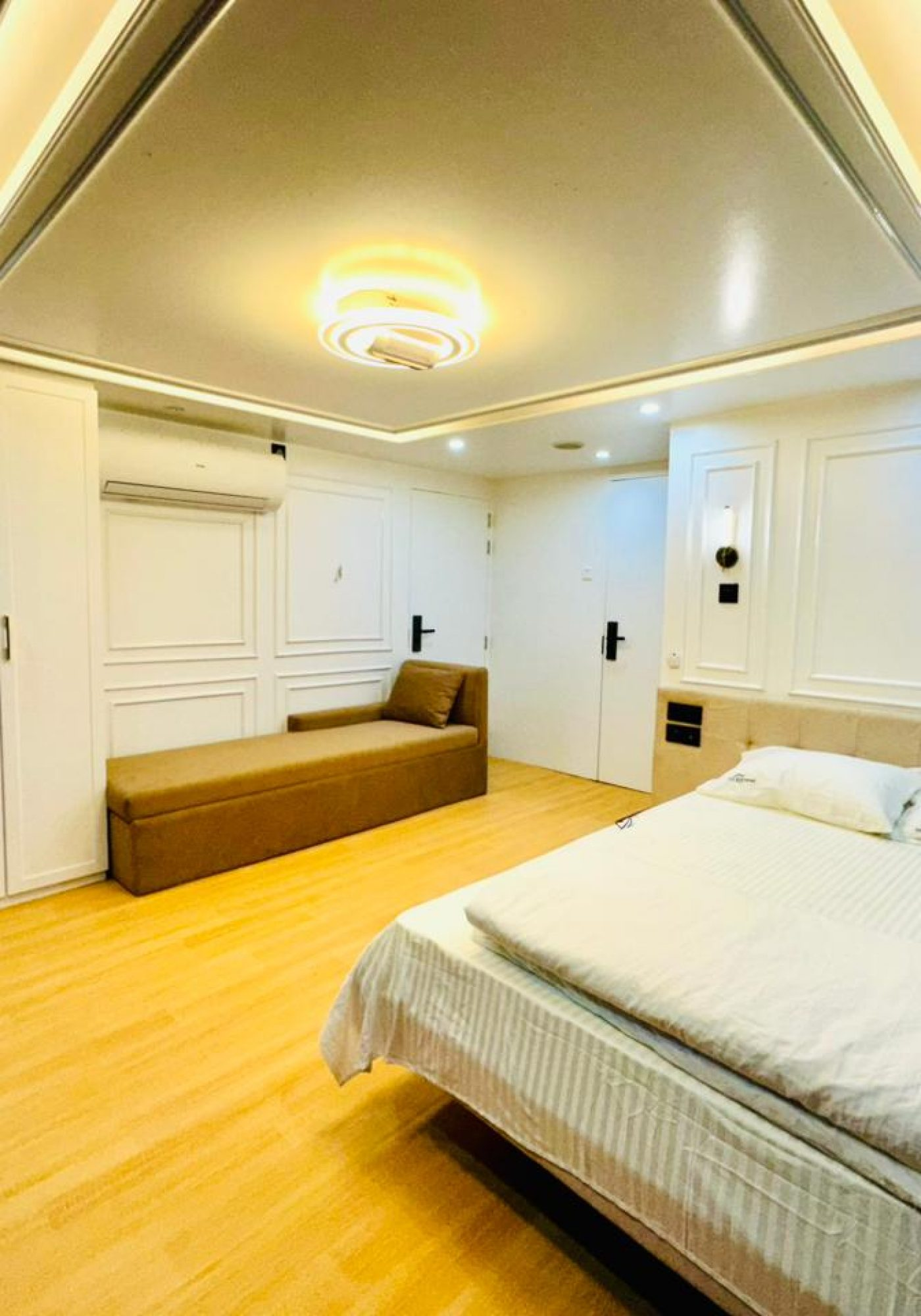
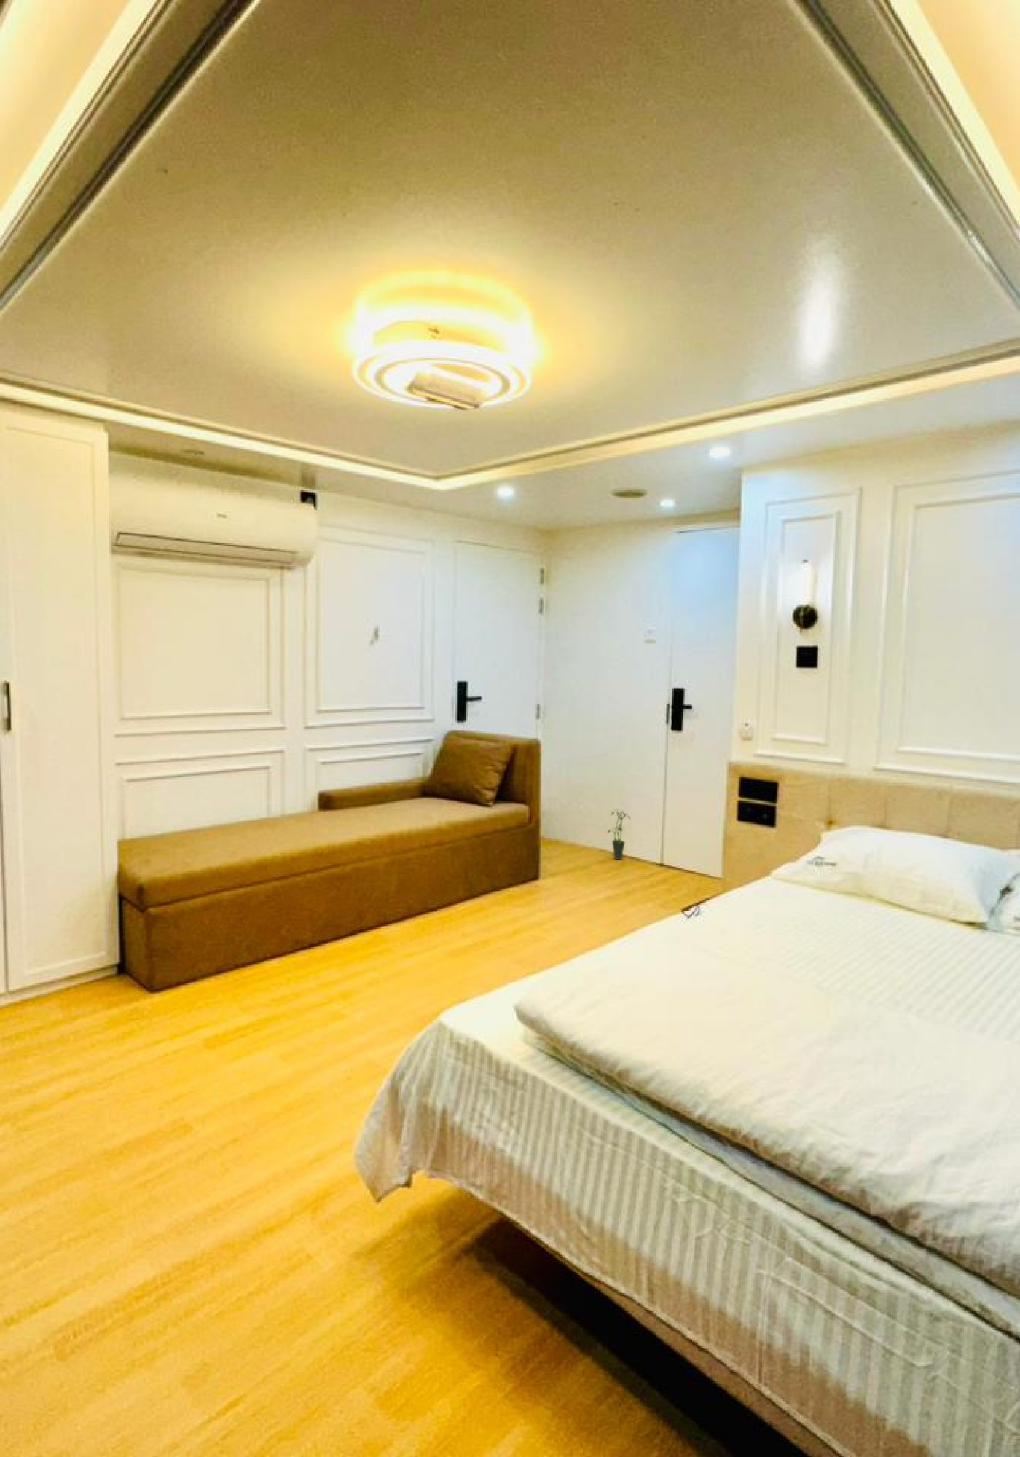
+ potted plant (619, 834)
